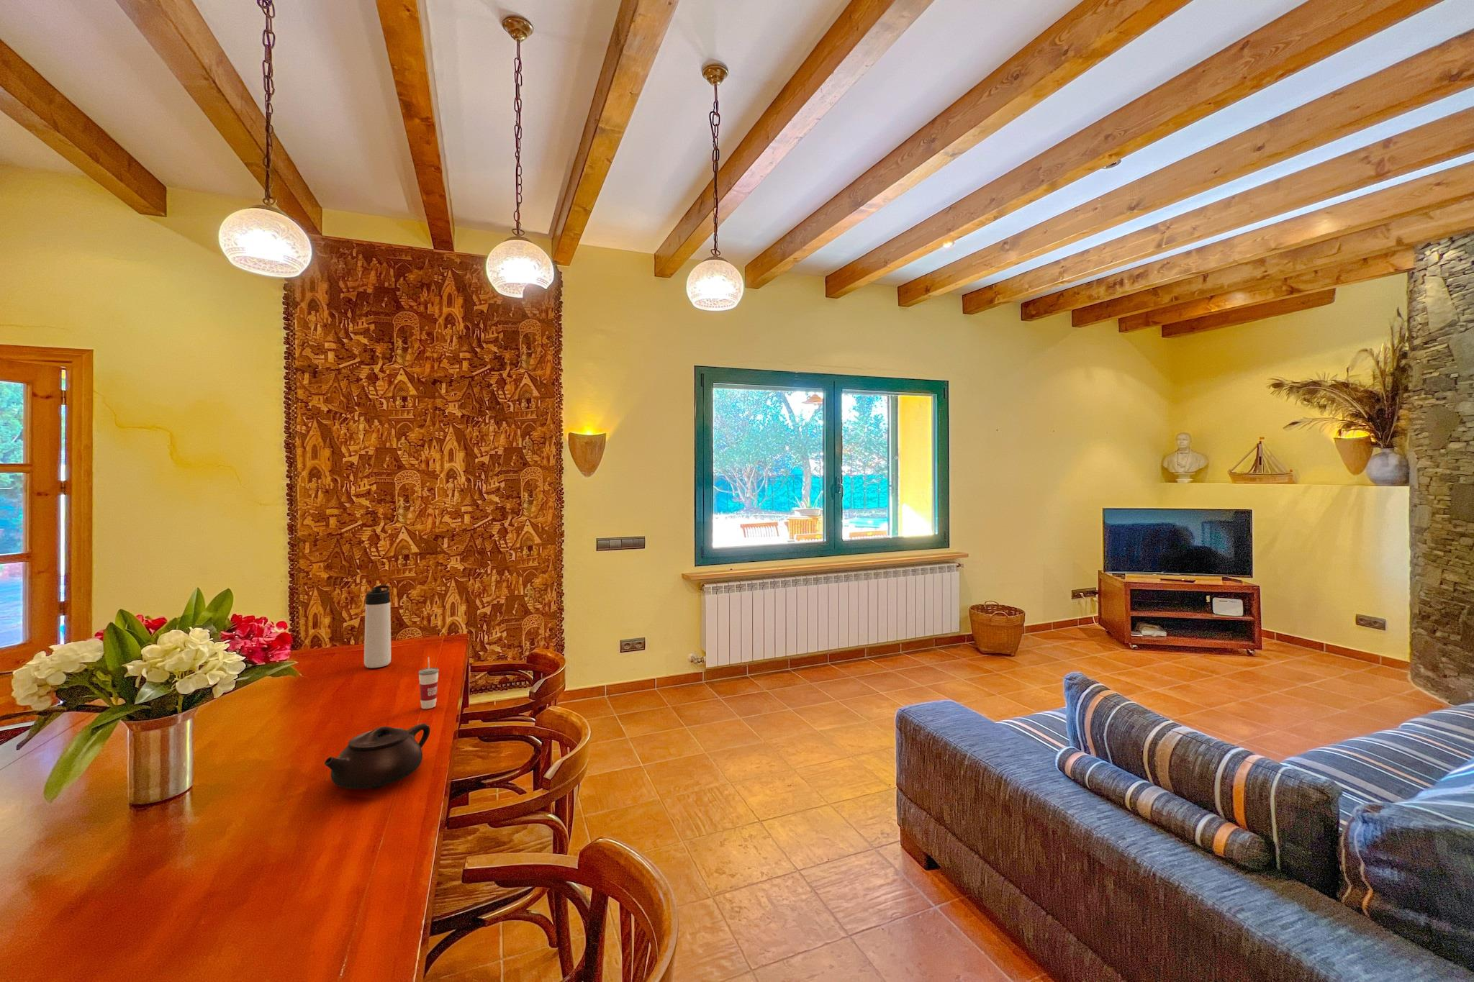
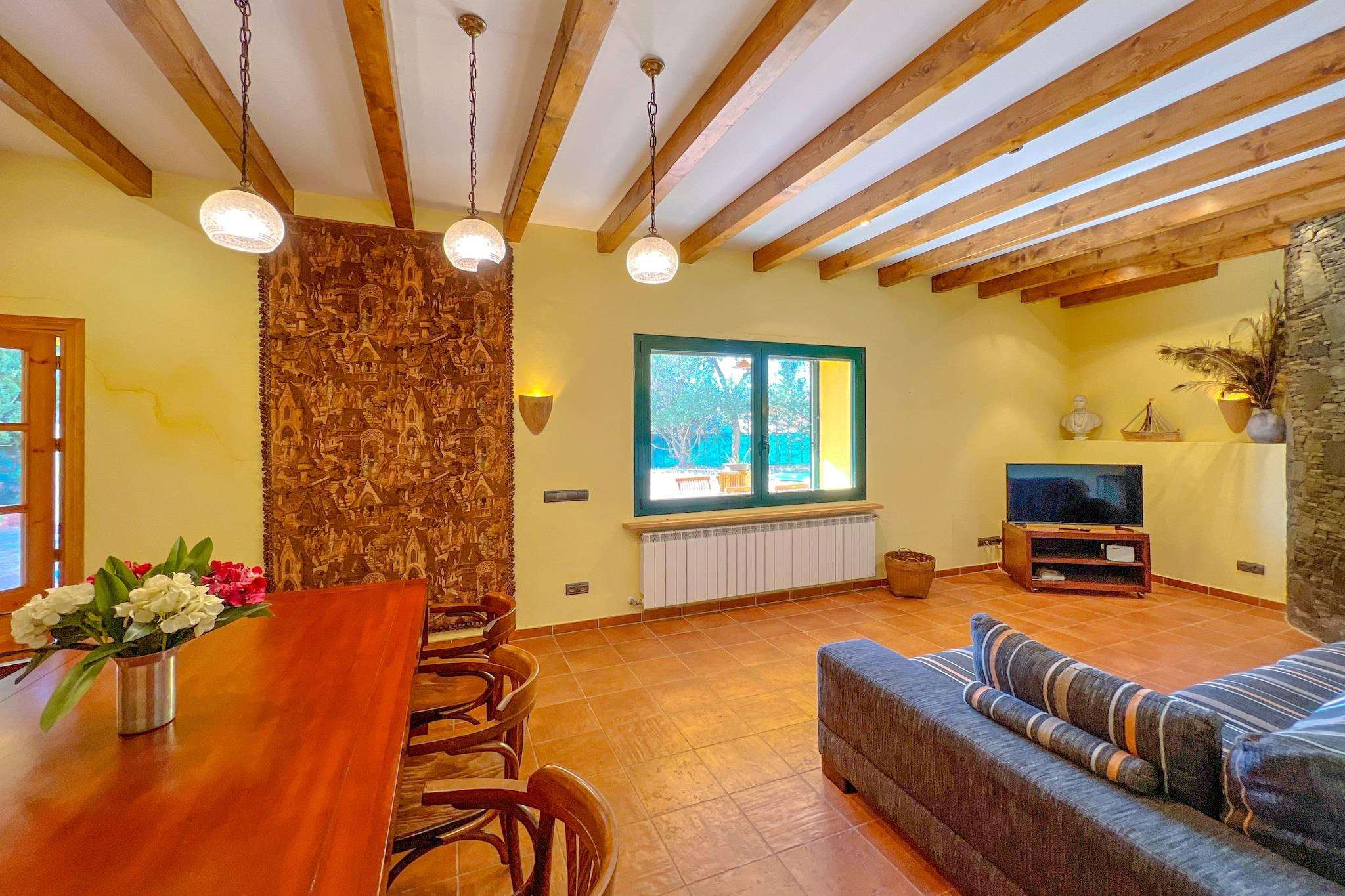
- cup (429, 682)
- thermos bottle (378, 625)
- teapot (380, 752)
